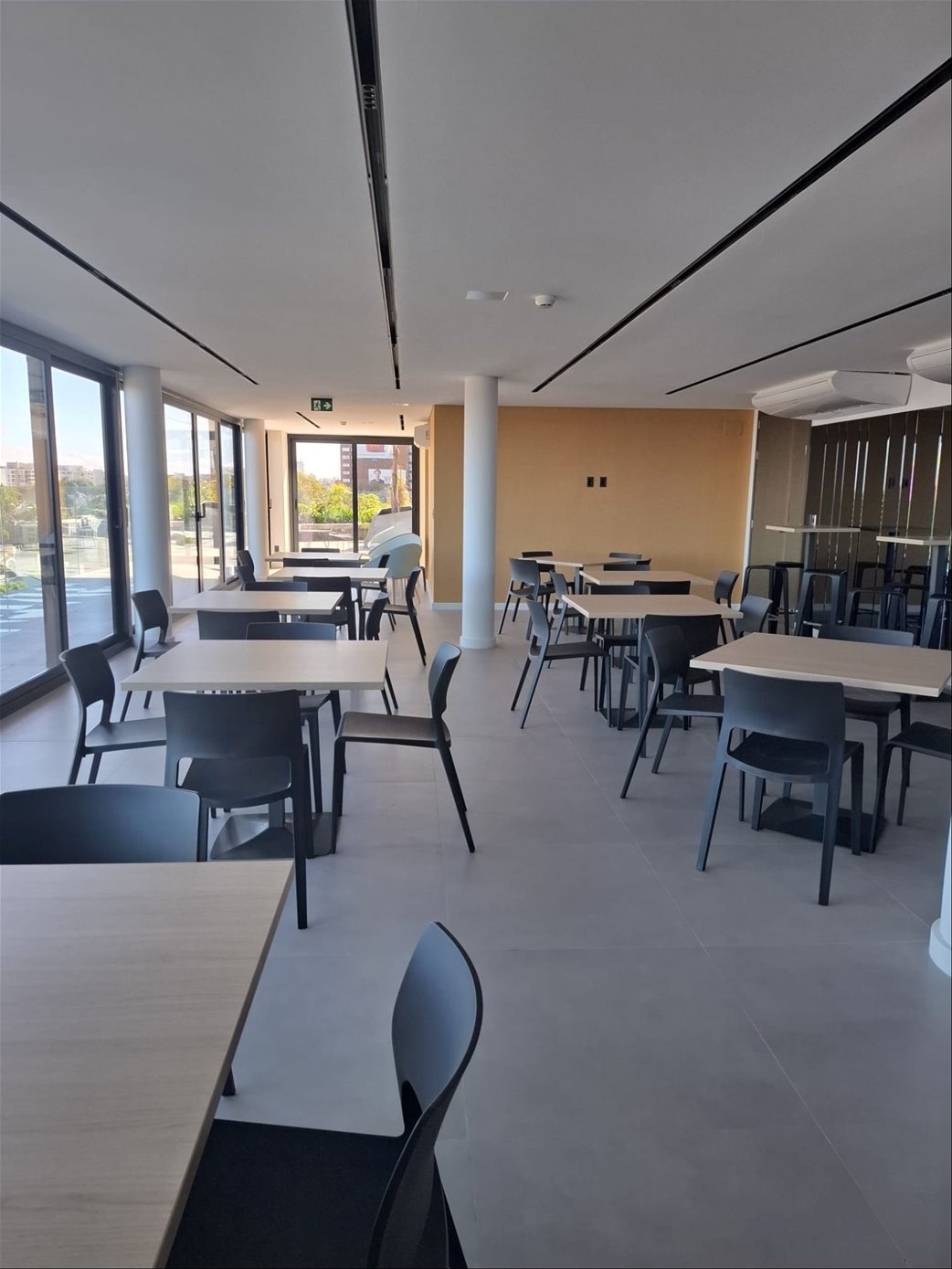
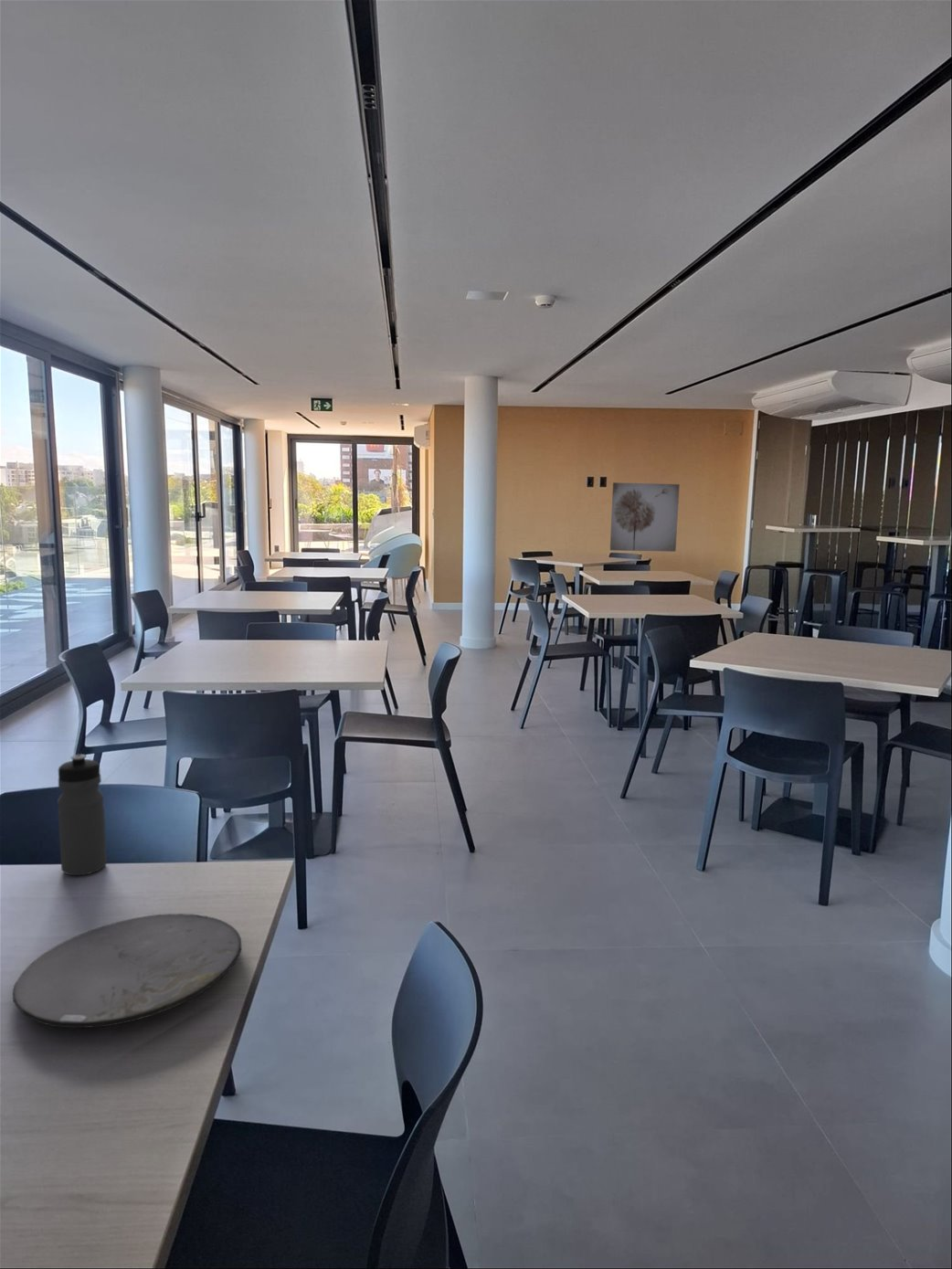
+ plate (132, 963)
+ water bottle (81, 811)
+ wall art (644, 517)
